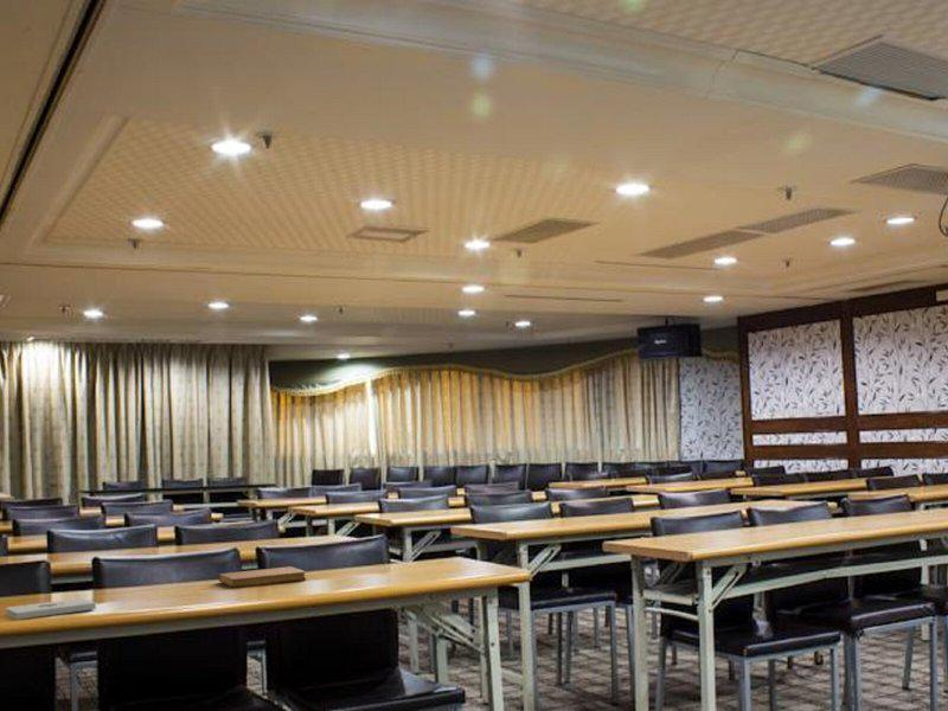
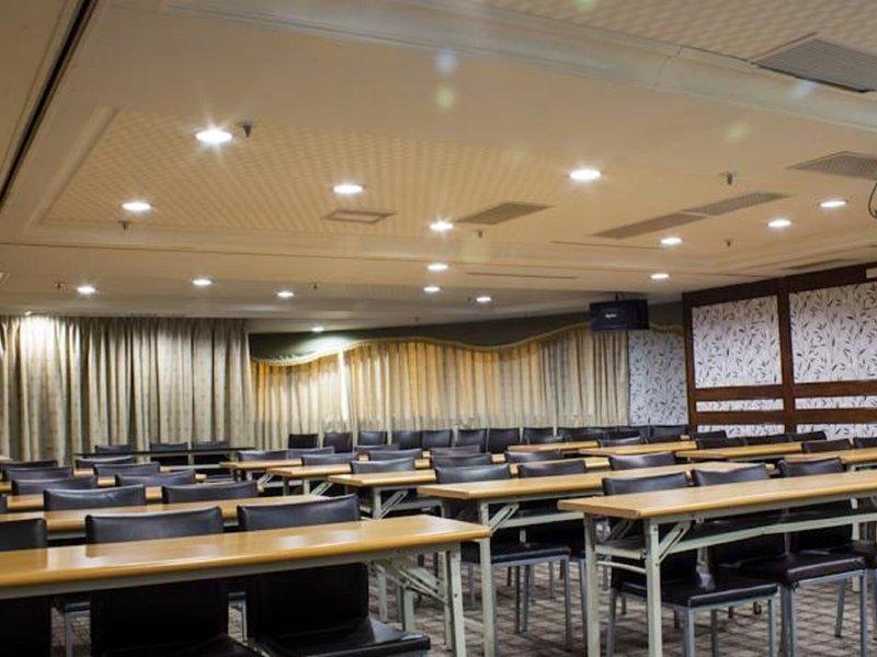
- notepad (50, 608)
- notebook (262, 576)
